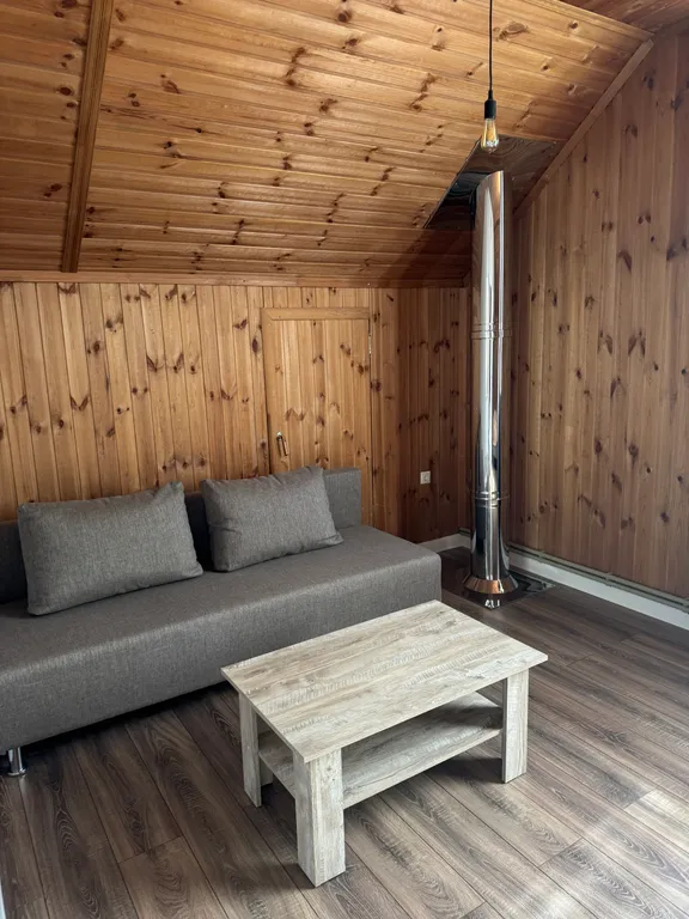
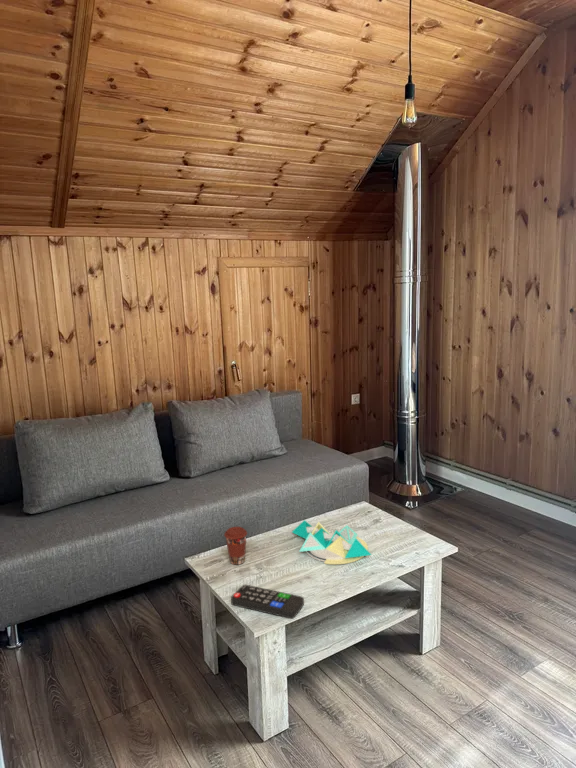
+ coffee cup (236, 545)
+ board game (329, 537)
+ remote control (267, 600)
